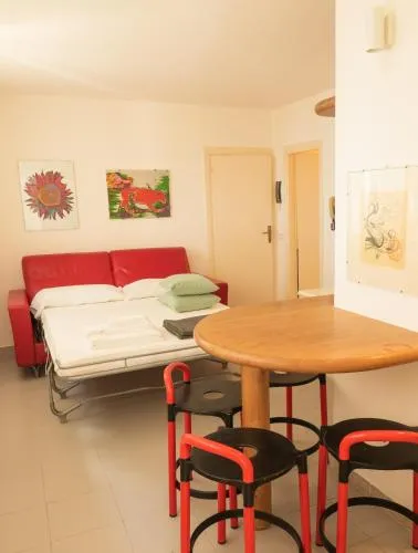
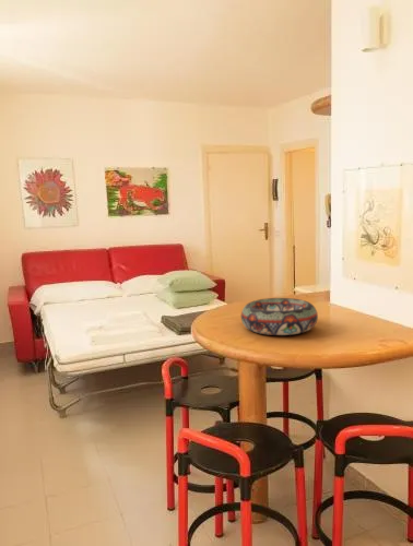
+ decorative bowl (279, 316)
